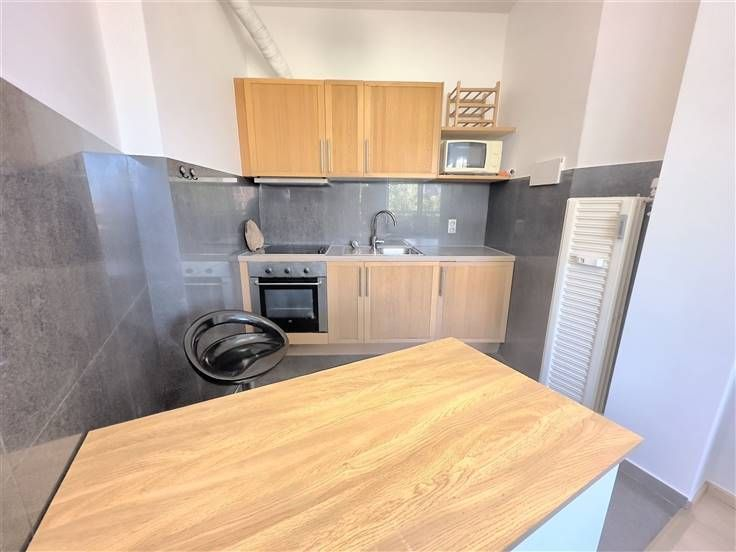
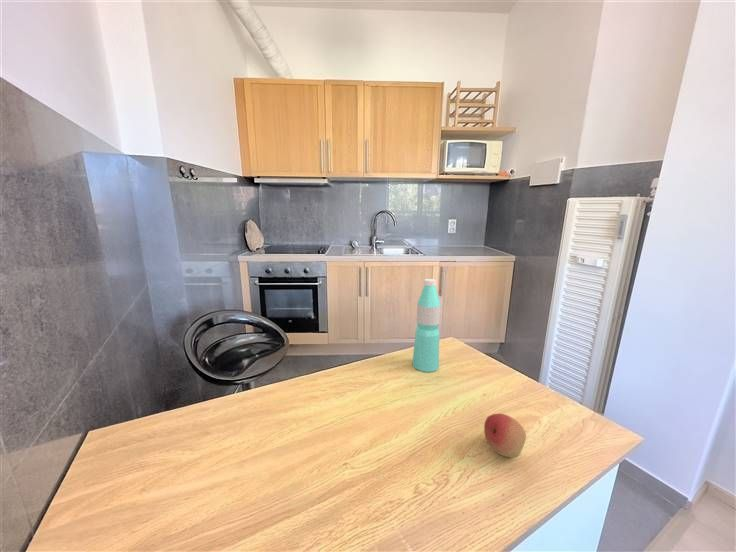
+ fruit (503, 434)
+ water bottle (427, 323)
